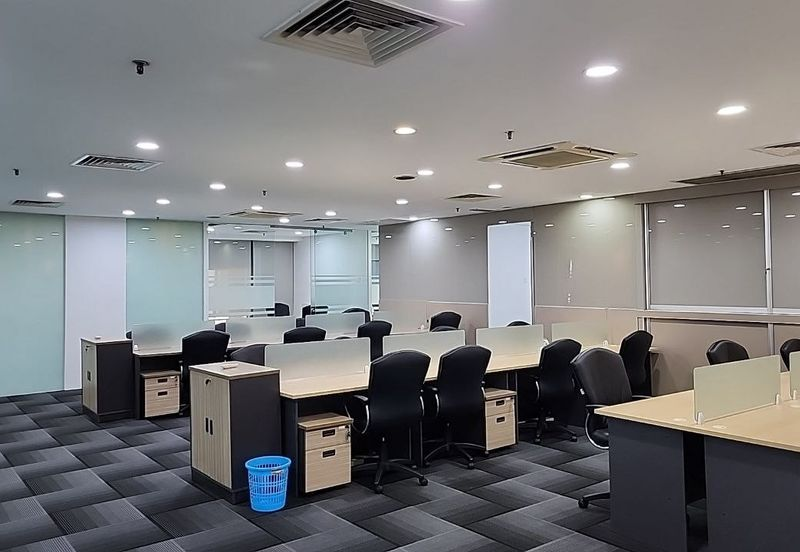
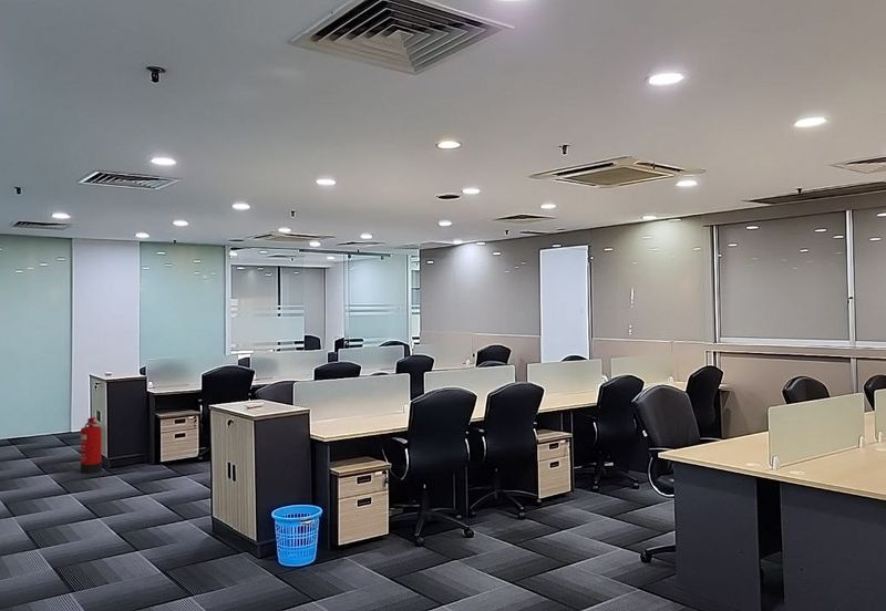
+ fire extinguisher (90, 443)
